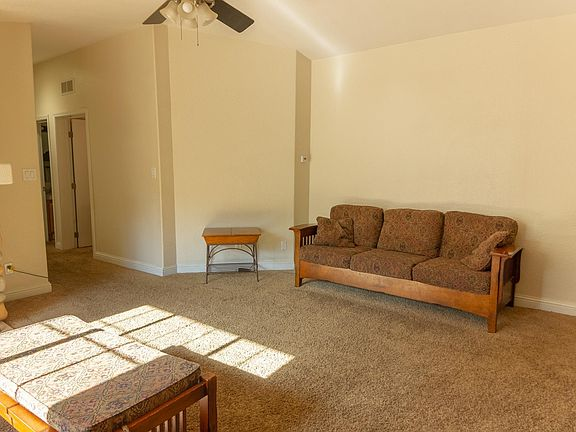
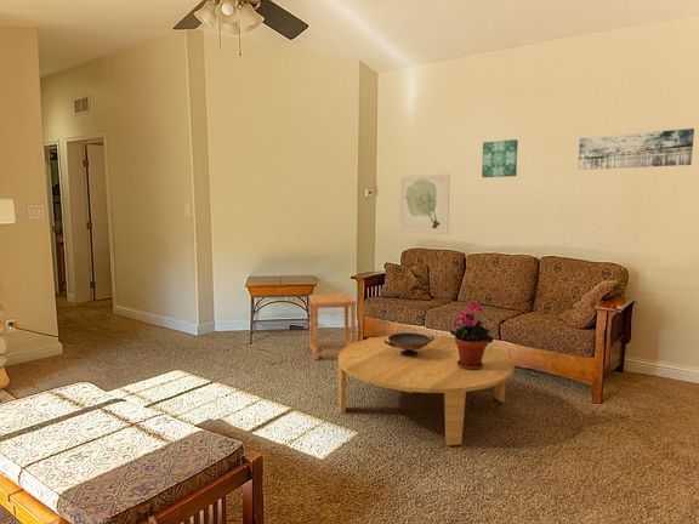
+ potted plant (470, 332)
+ side table (345, 325)
+ coffee table (422, 381)
+ wall art (632, 150)
+ wall art (422, 204)
+ wall art (499, 159)
+ decorative bowl (409, 344)
